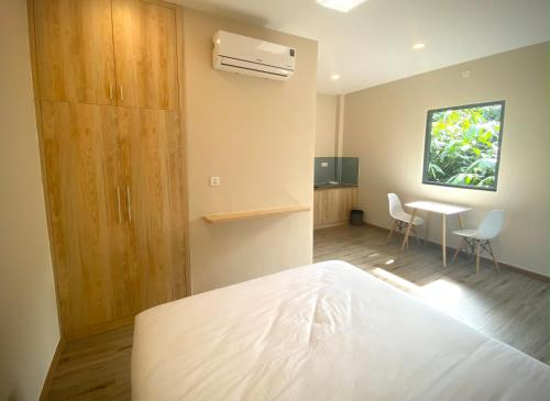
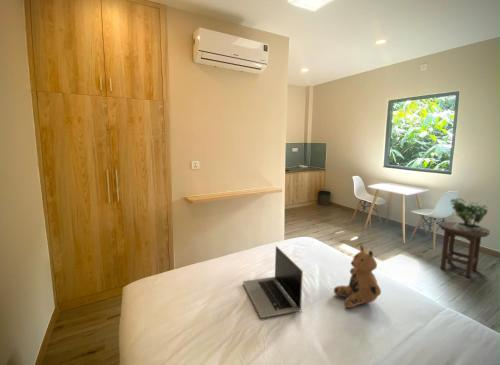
+ teddy bear (357, 274)
+ potted plant (467, 212)
+ laptop (269, 277)
+ stool (458, 252)
